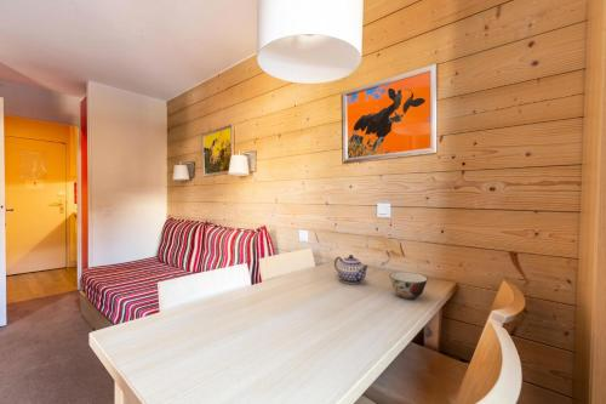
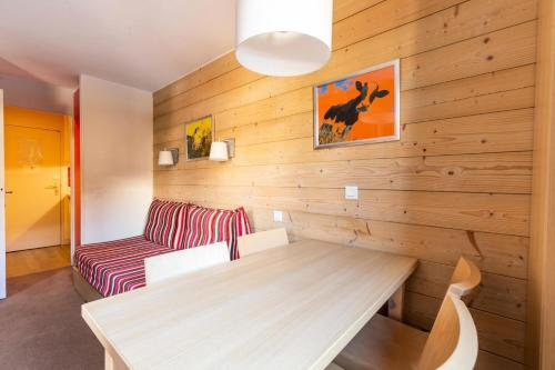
- teapot (350, 267)
- soup bowl (407, 286)
